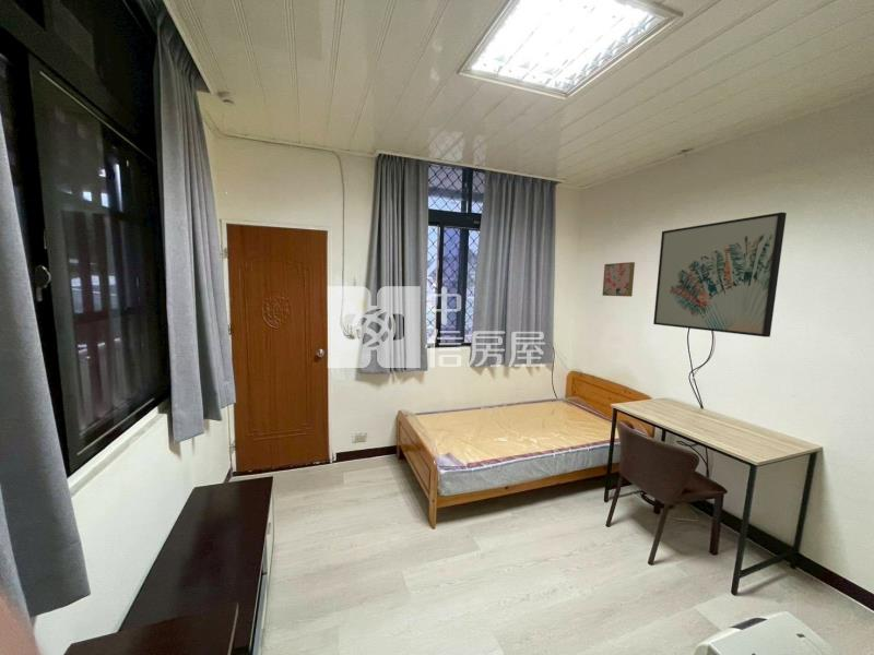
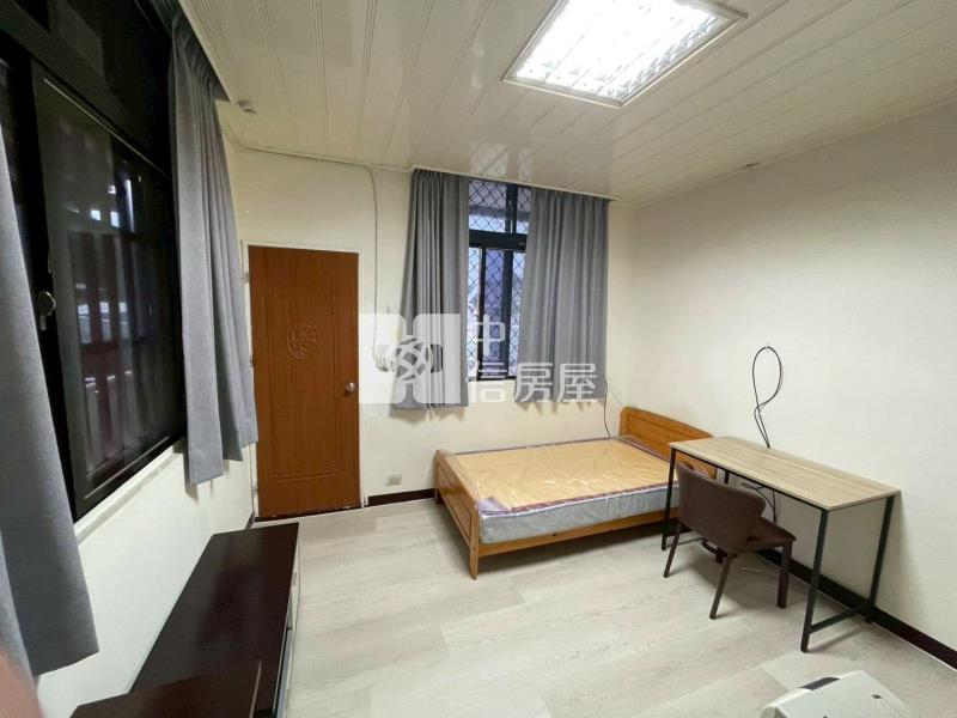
- wall art (709, 277)
- wall art (617, 279)
